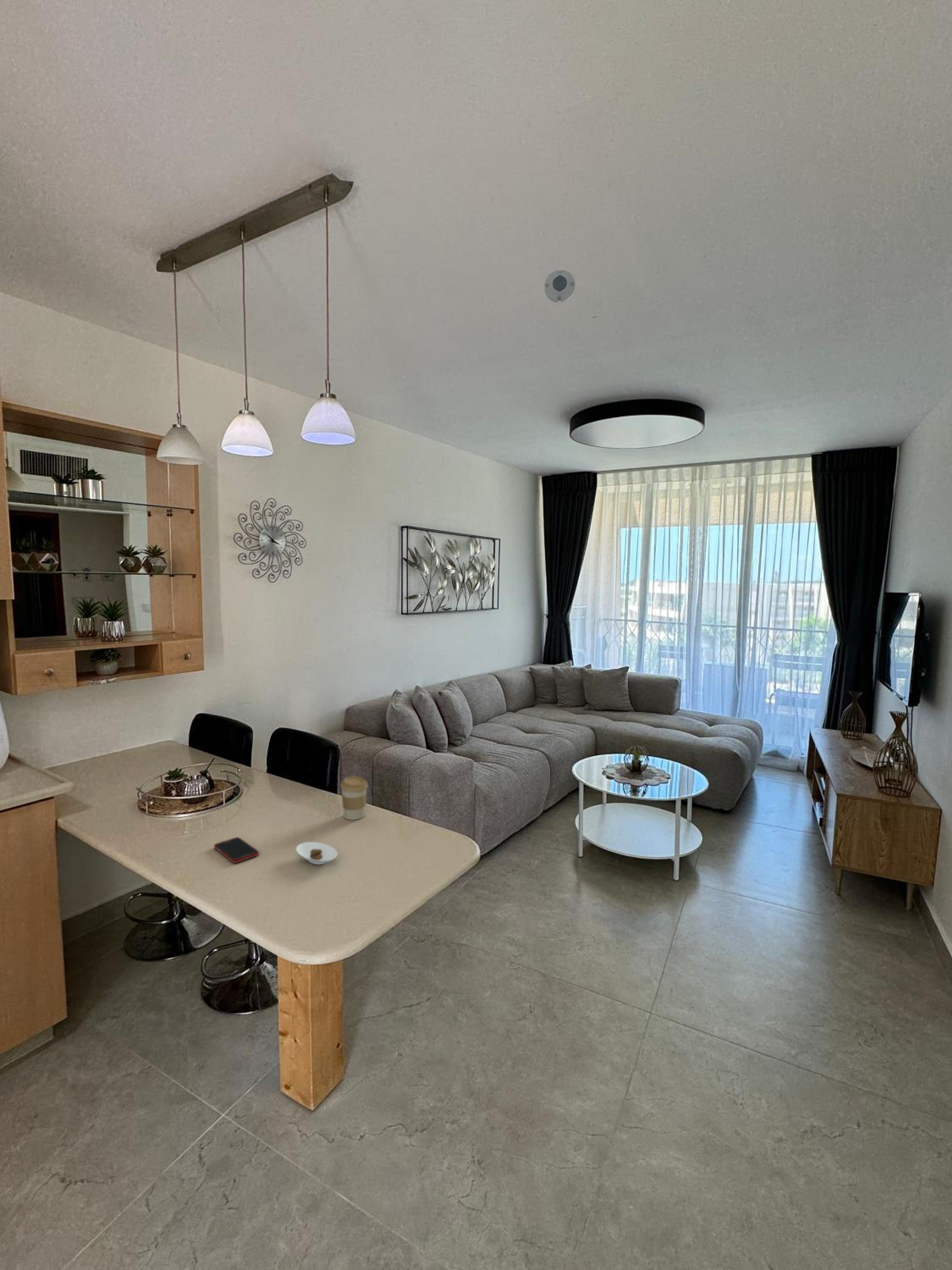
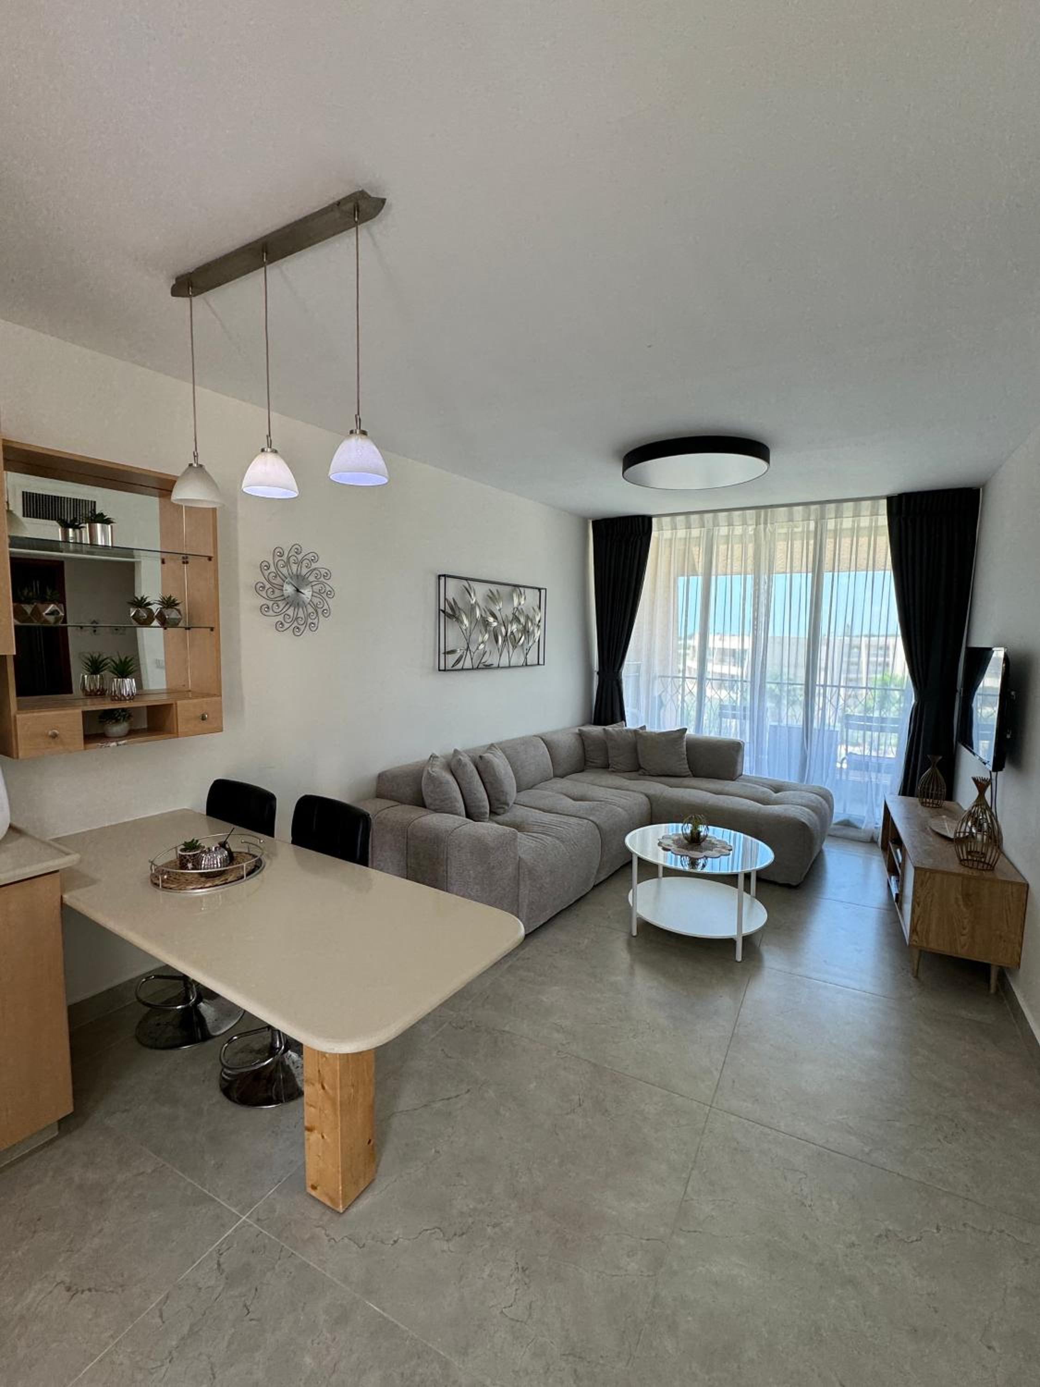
- coffee cup (354, 798)
- smoke detector (559, 285)
- cell phone (236, 850)
- saucer (316, 854)
